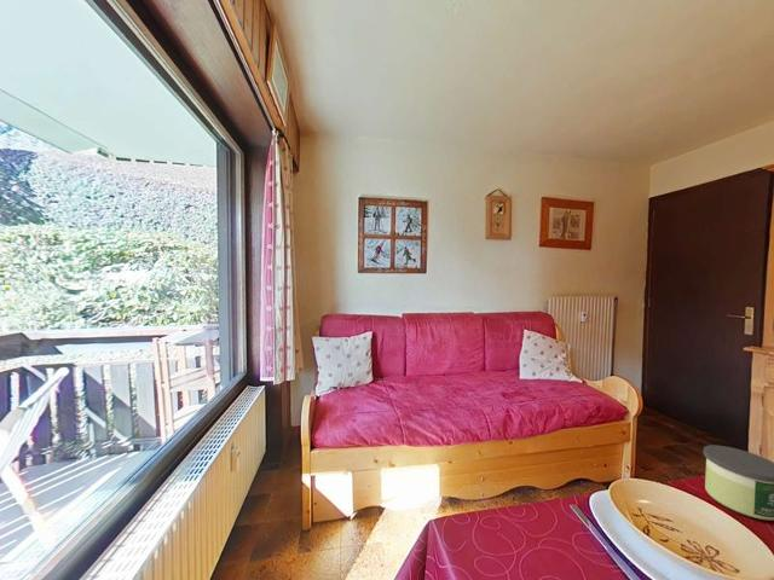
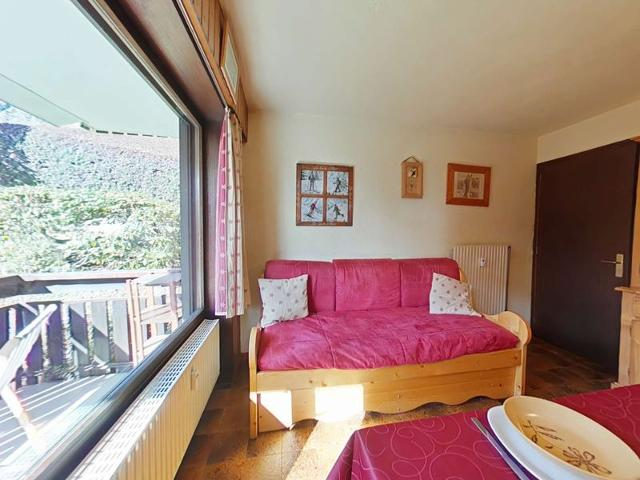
- candle (741, 481)
